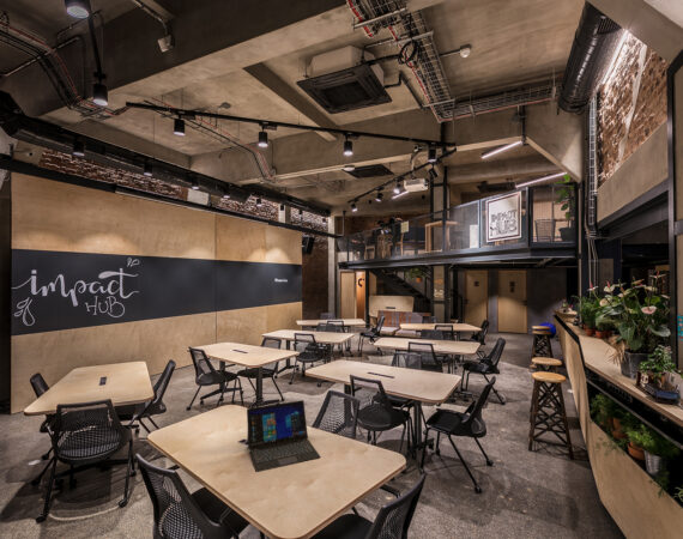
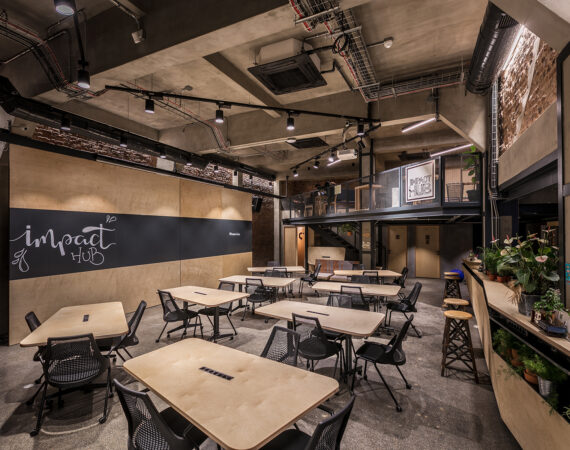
- laptop (282, 431)
